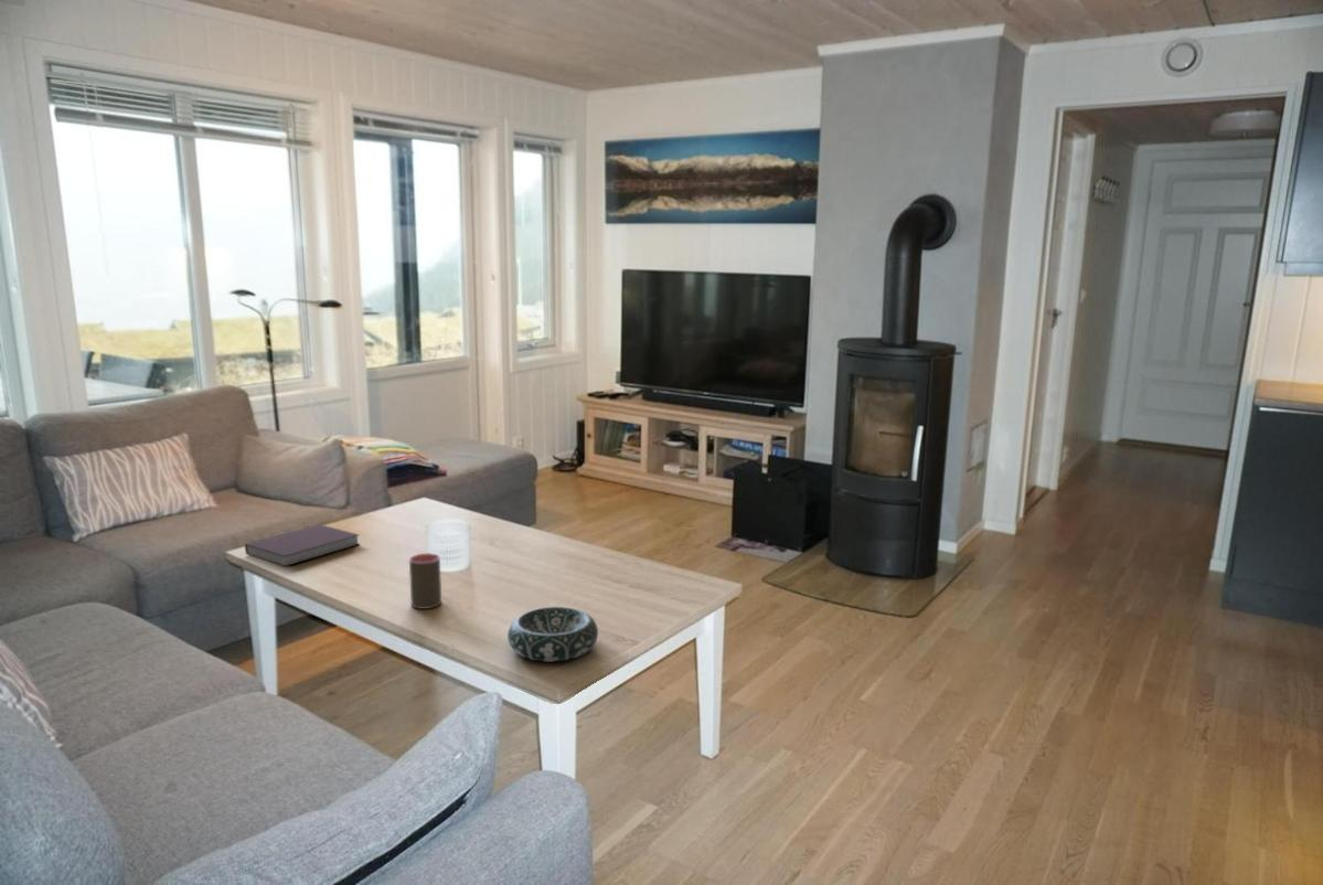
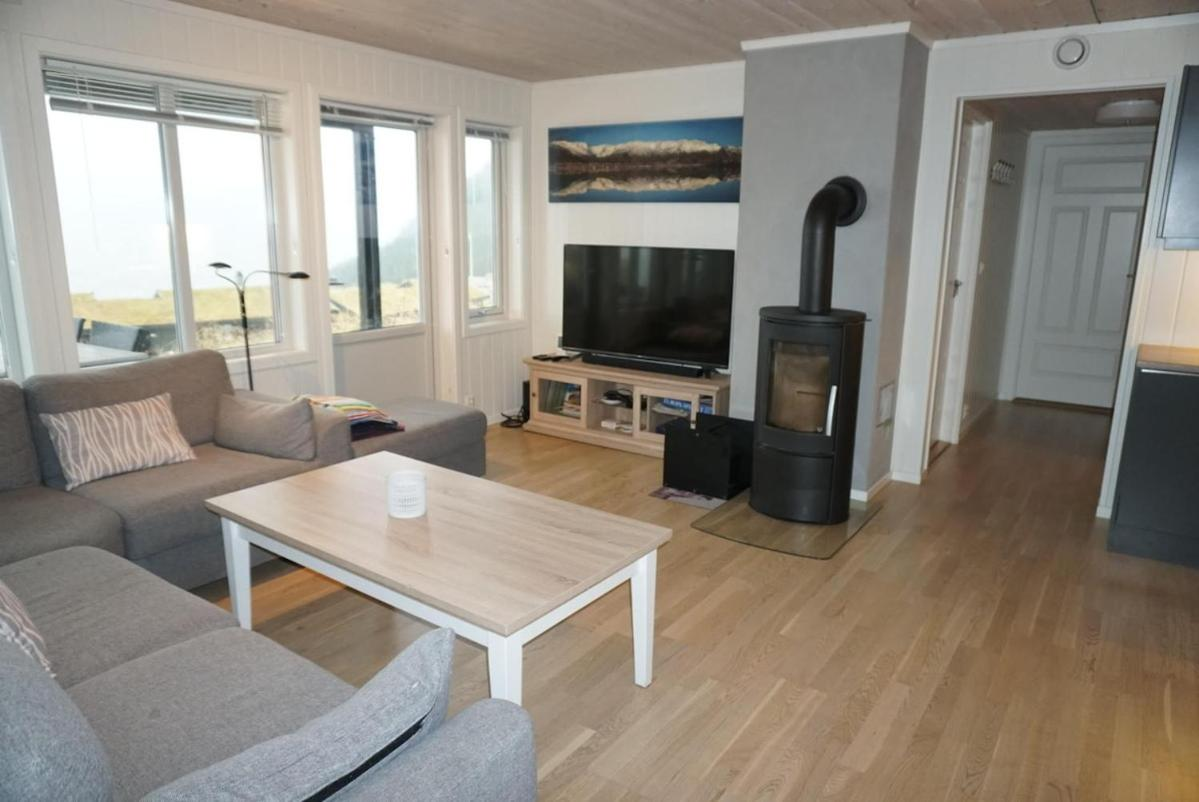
- cup (425, 580)
- notebook (303, 544)
- decorative bowl (553, 633)
